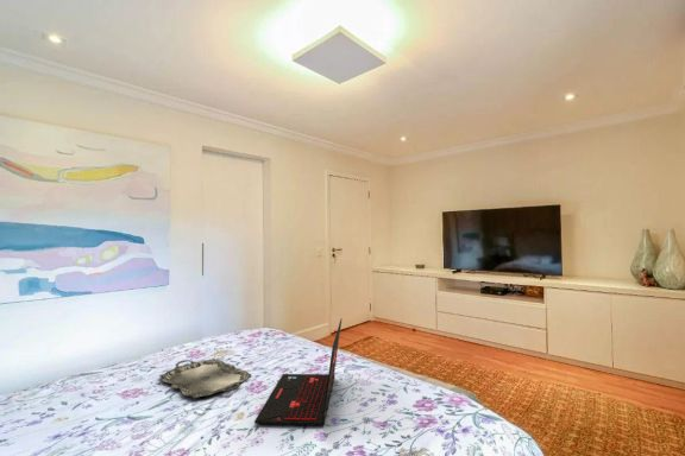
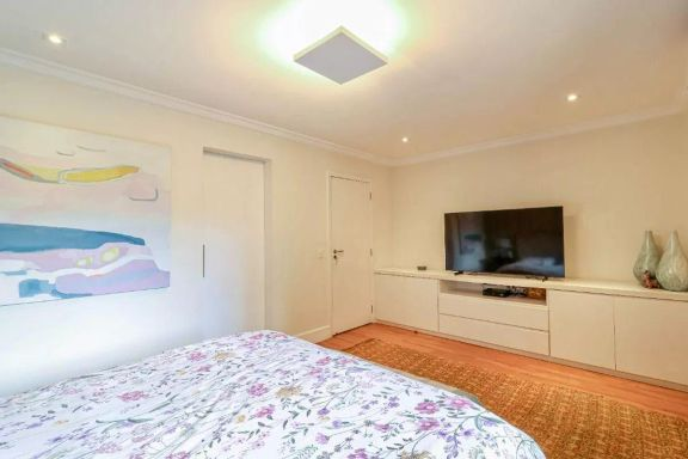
- laptop (304, 374)
- serving tray (205, 375)
